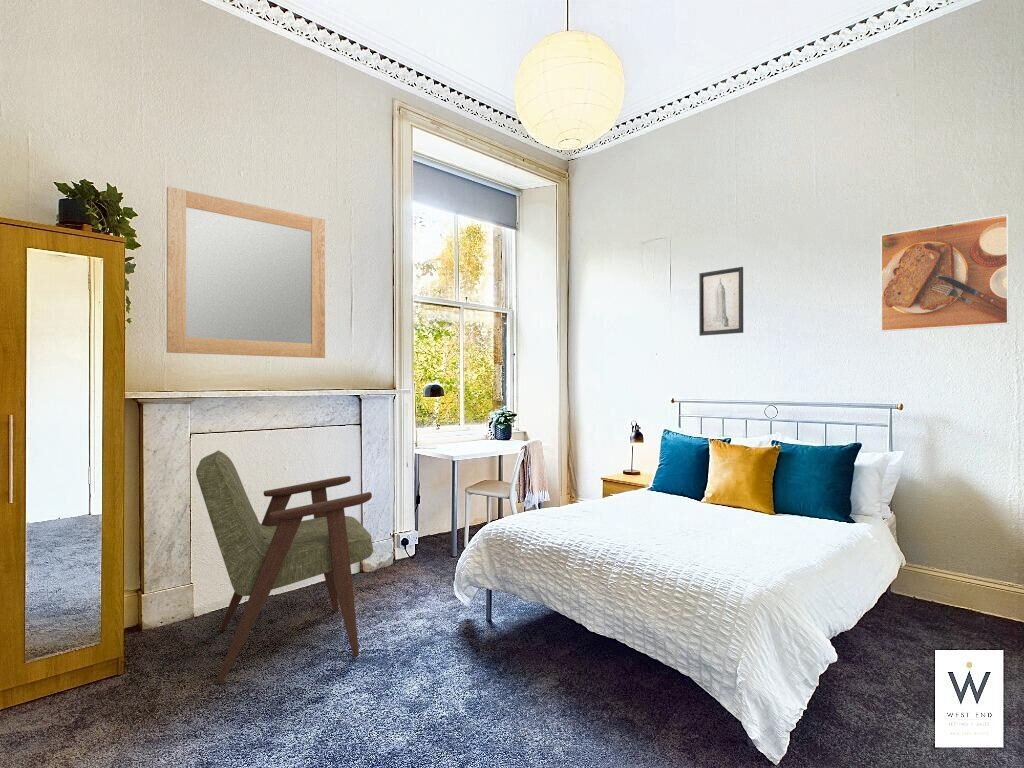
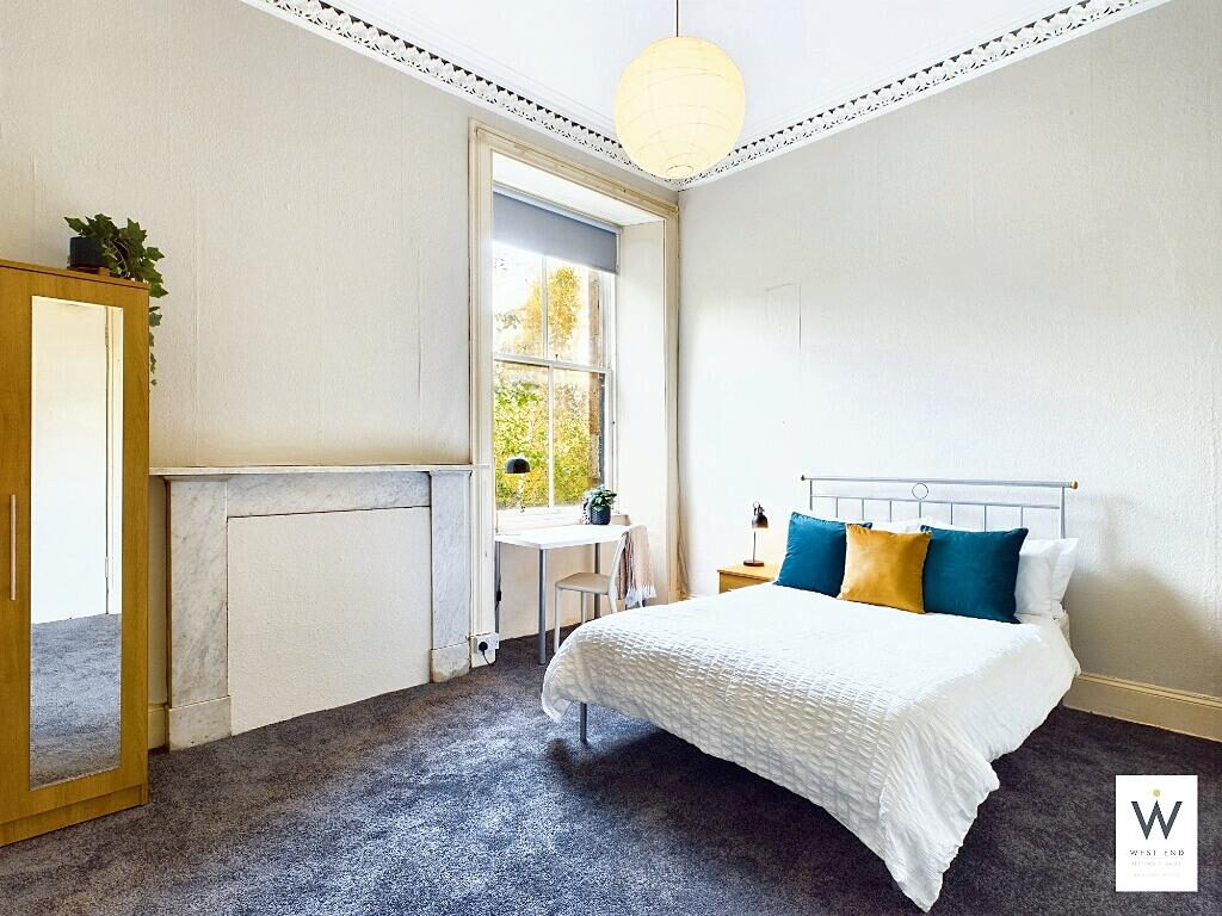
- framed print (940, 276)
- wall art (720, 302)
- home mirror (252, 280)
- armchair (286, 546)
